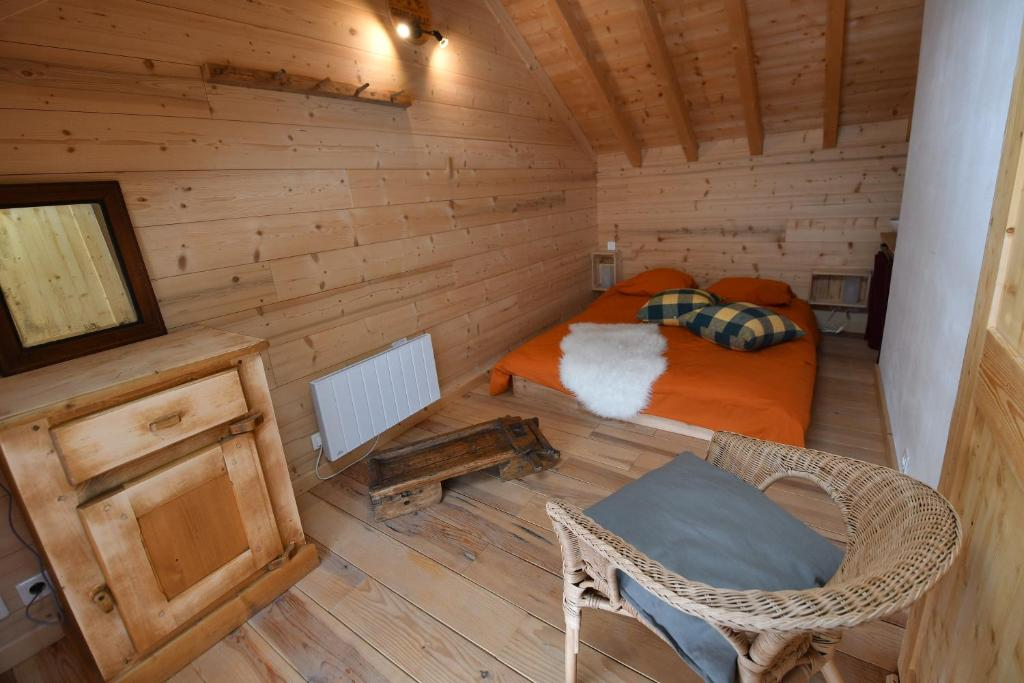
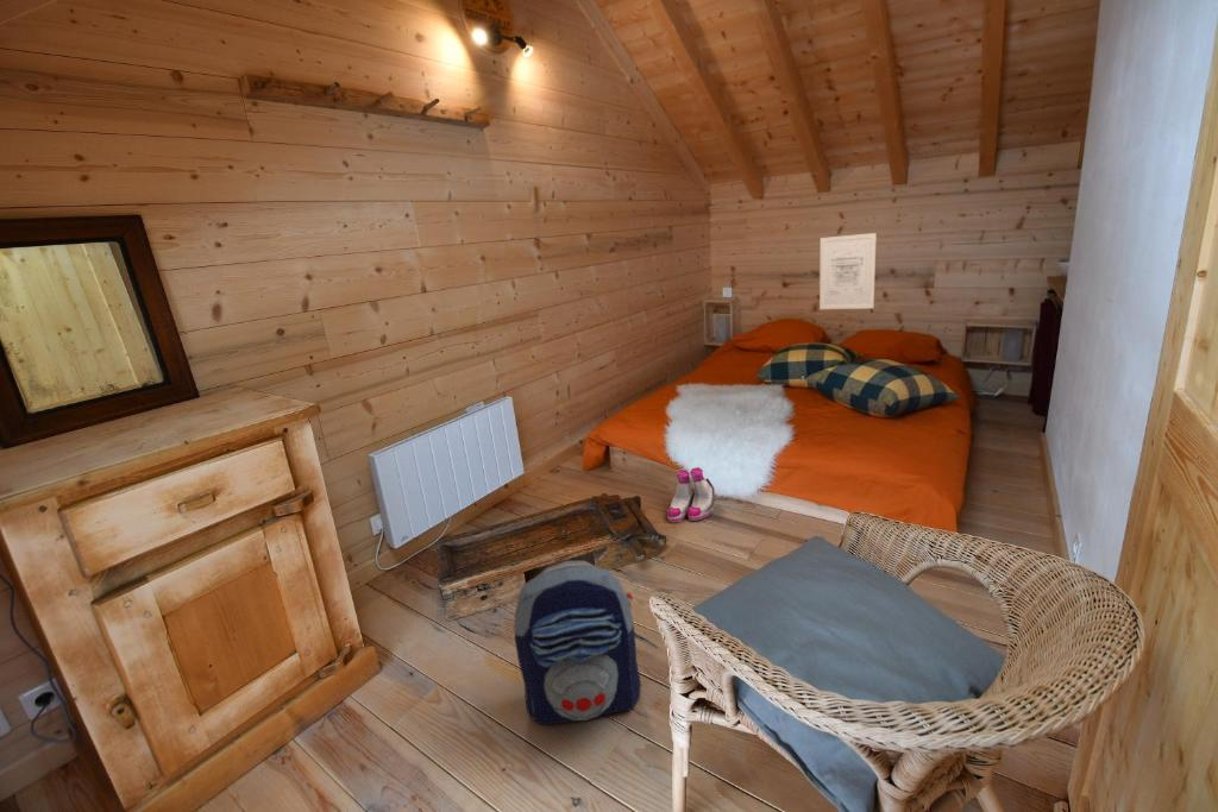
+ wall art (847, 272)
+ backpack (577, 635)
+ boots (689, 491)
